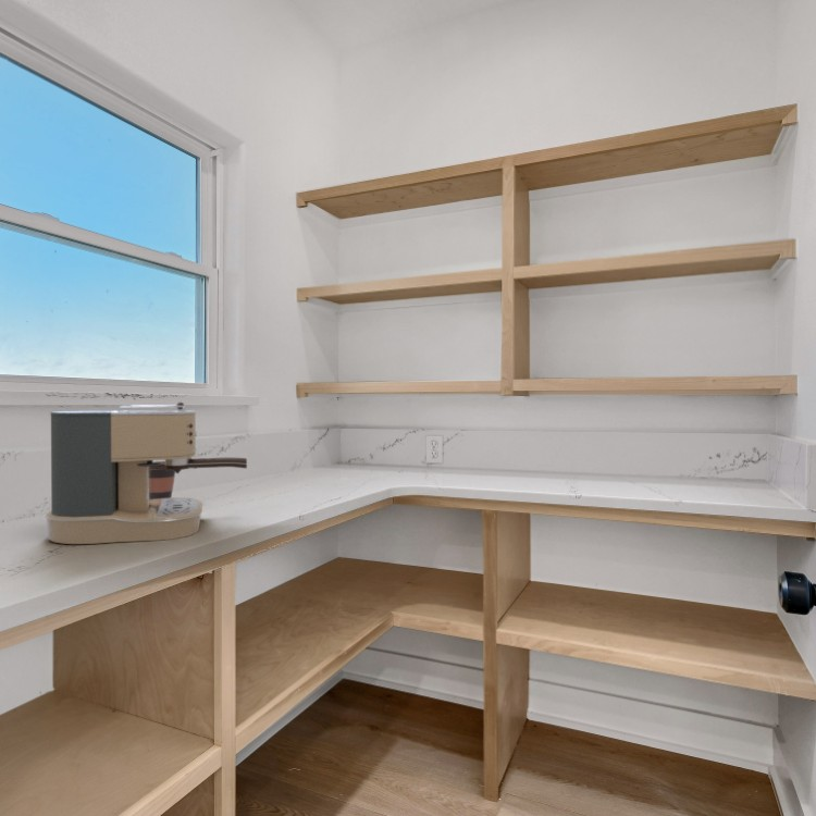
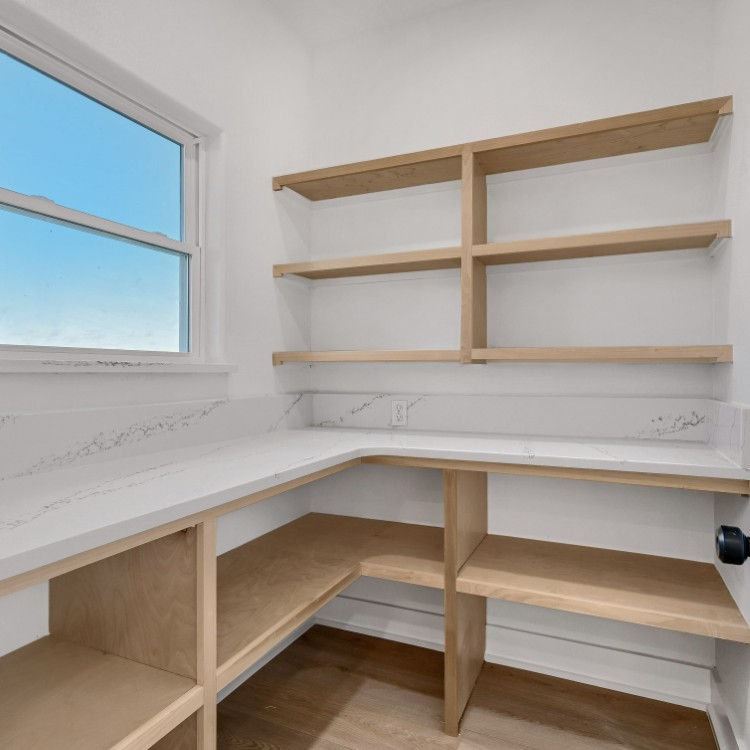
- coffee maker (152, 465)
- coffee cup (160, 483)
